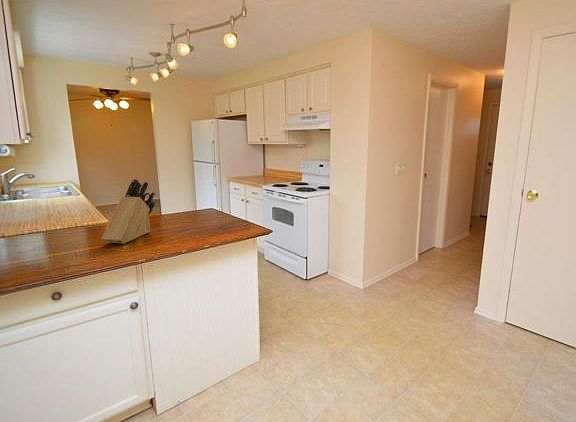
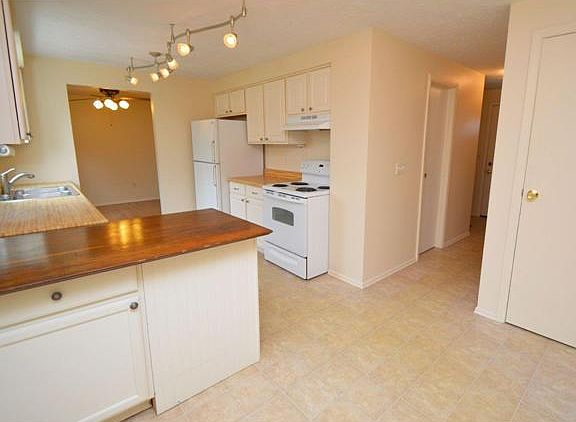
- knife block (130, 208)
